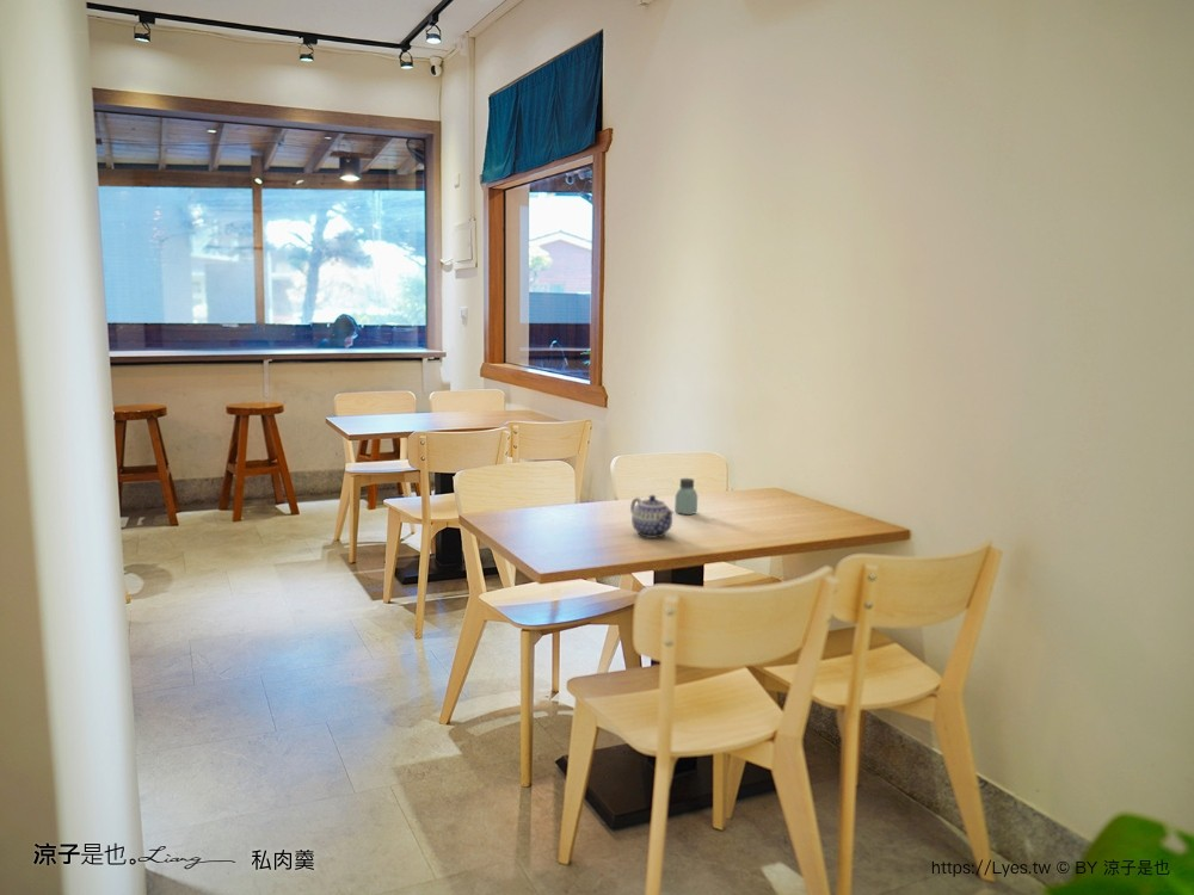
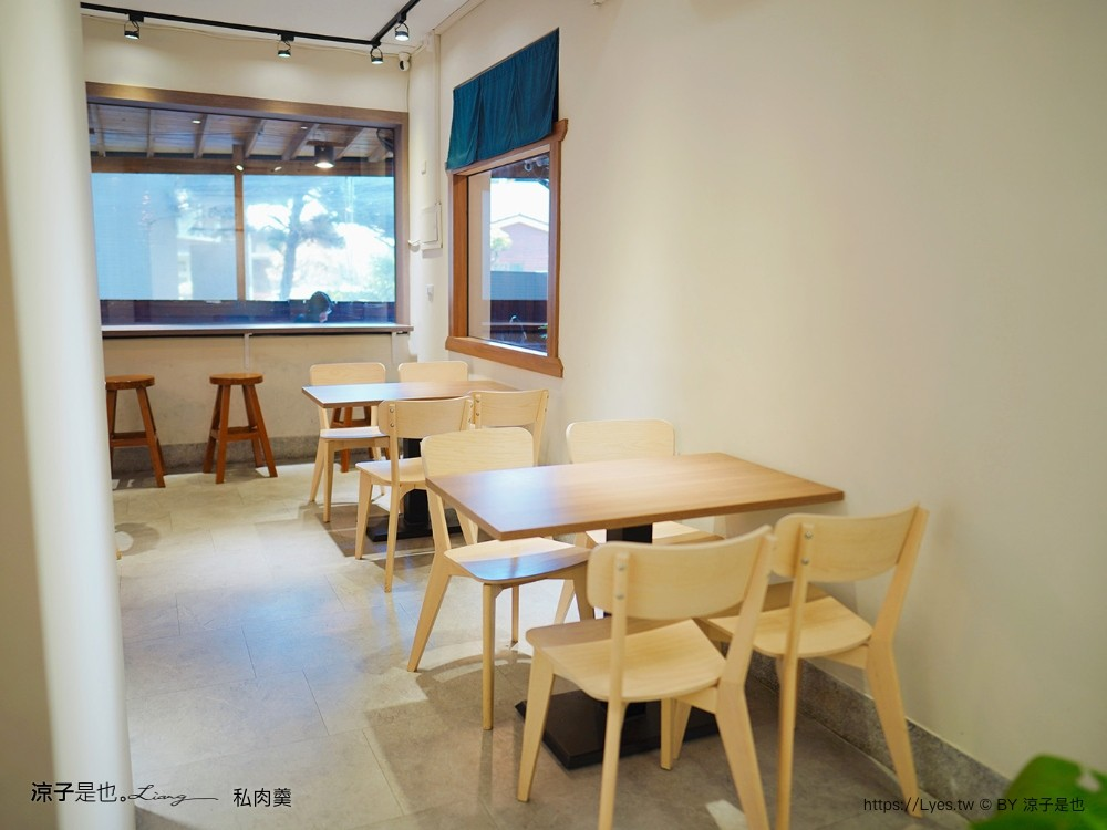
- saltshaker (687, 495)
- teapot (652, 514)
